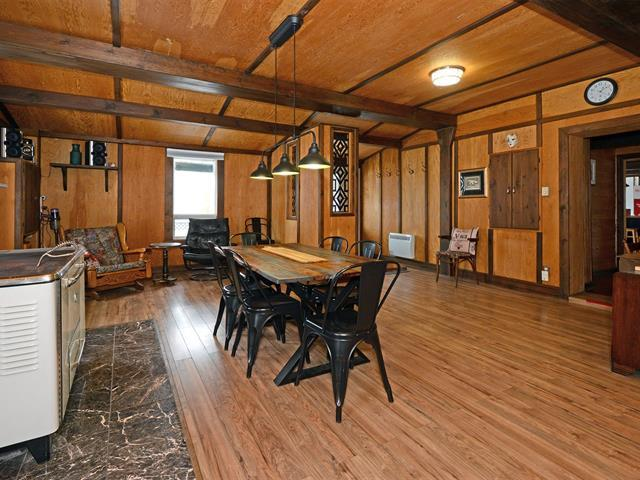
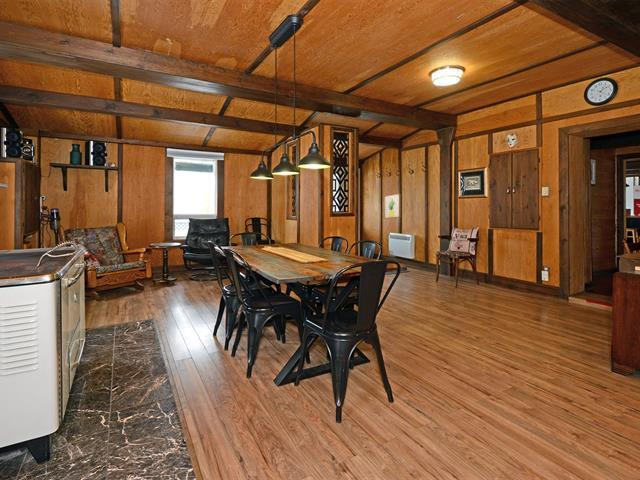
+ wall art (392, 206)
